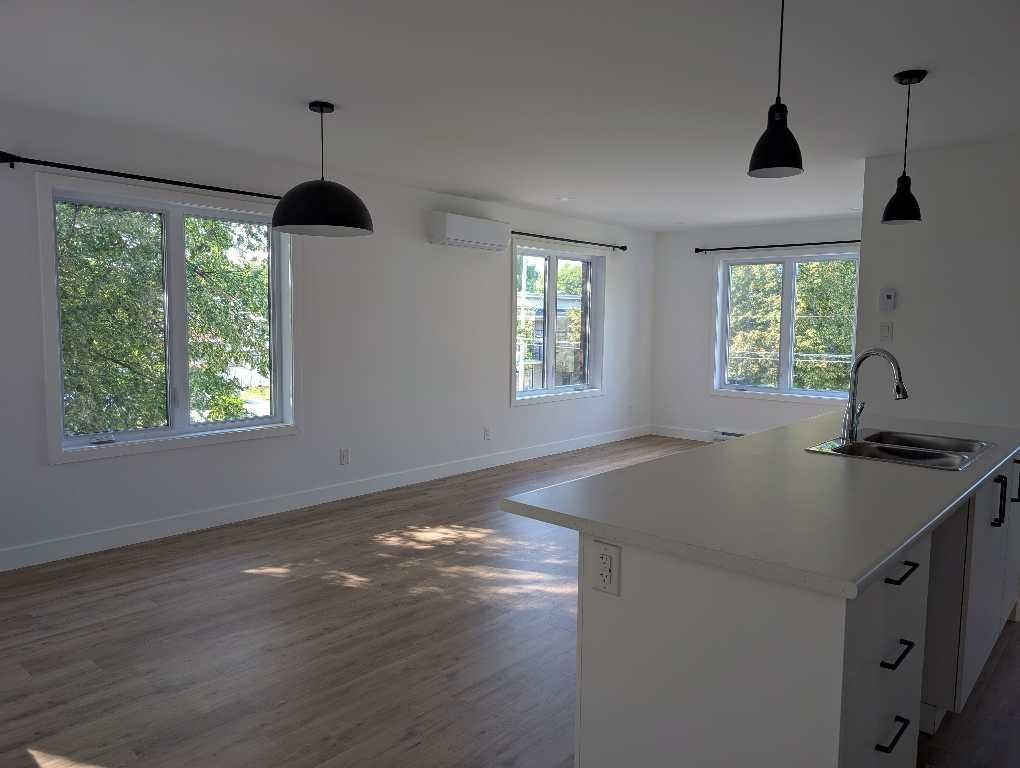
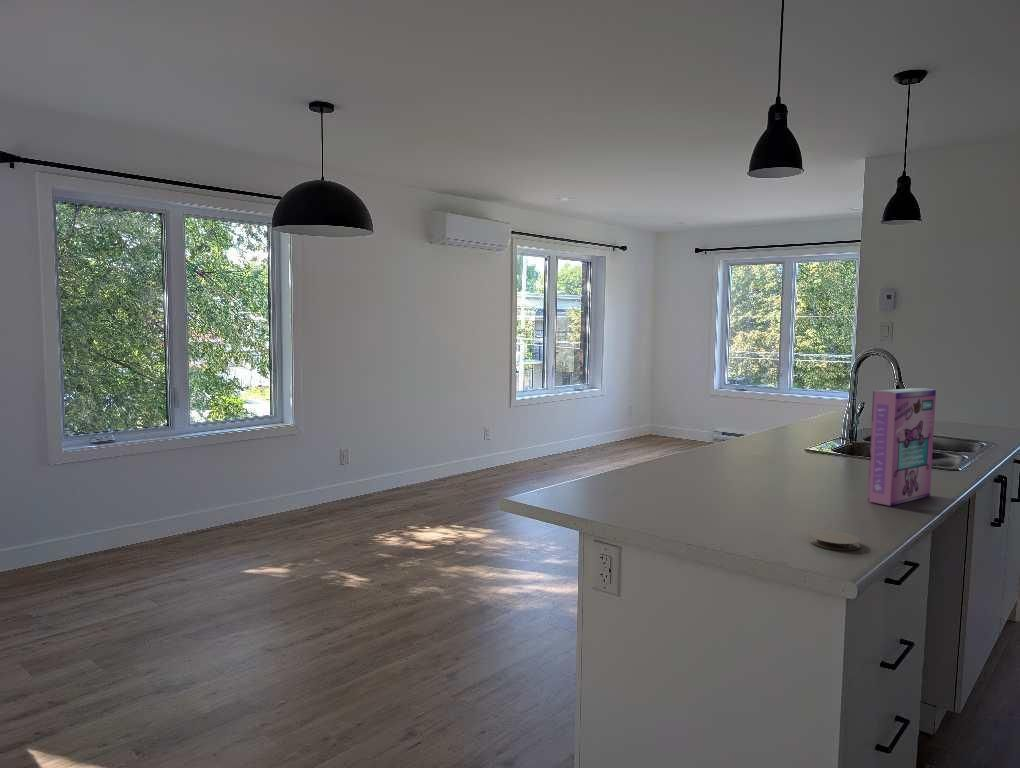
+ coaster (834, 540)
+ cereal box (902, 444)
